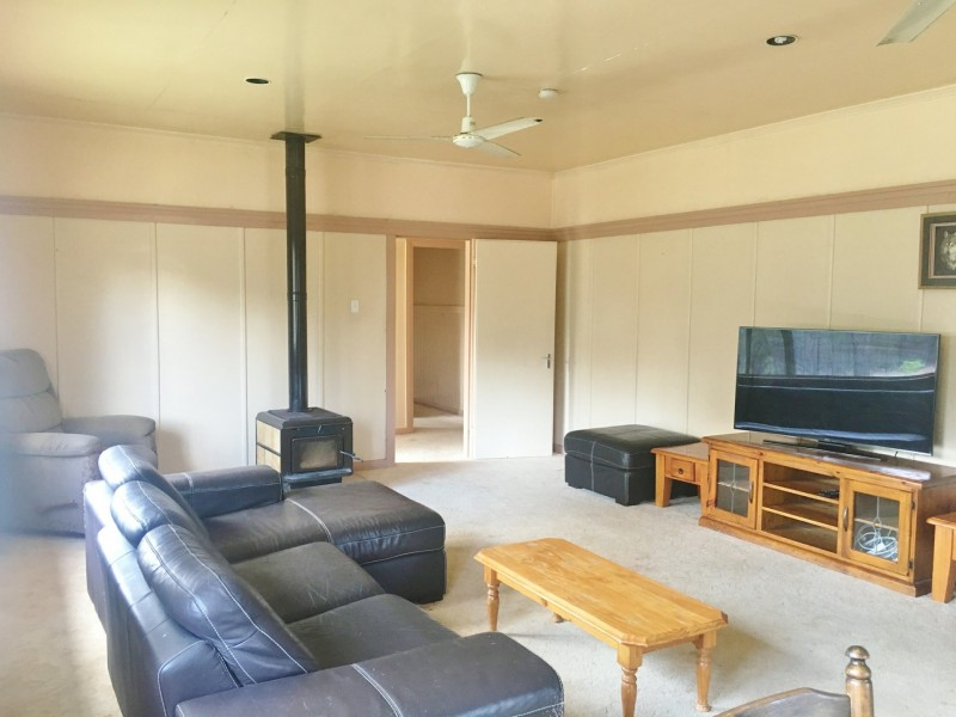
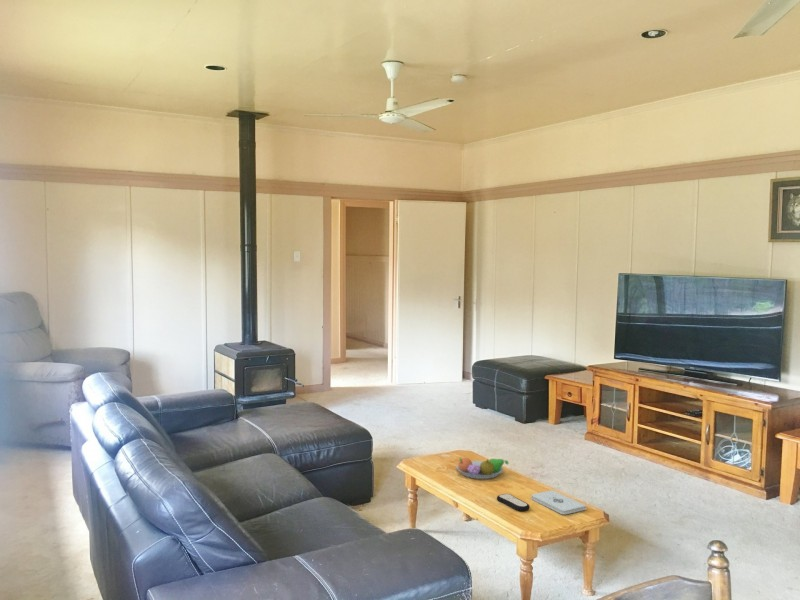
+ remote control (513, 502)
+ notepad (557, 502)
+ fruit bowl (481, 463)
